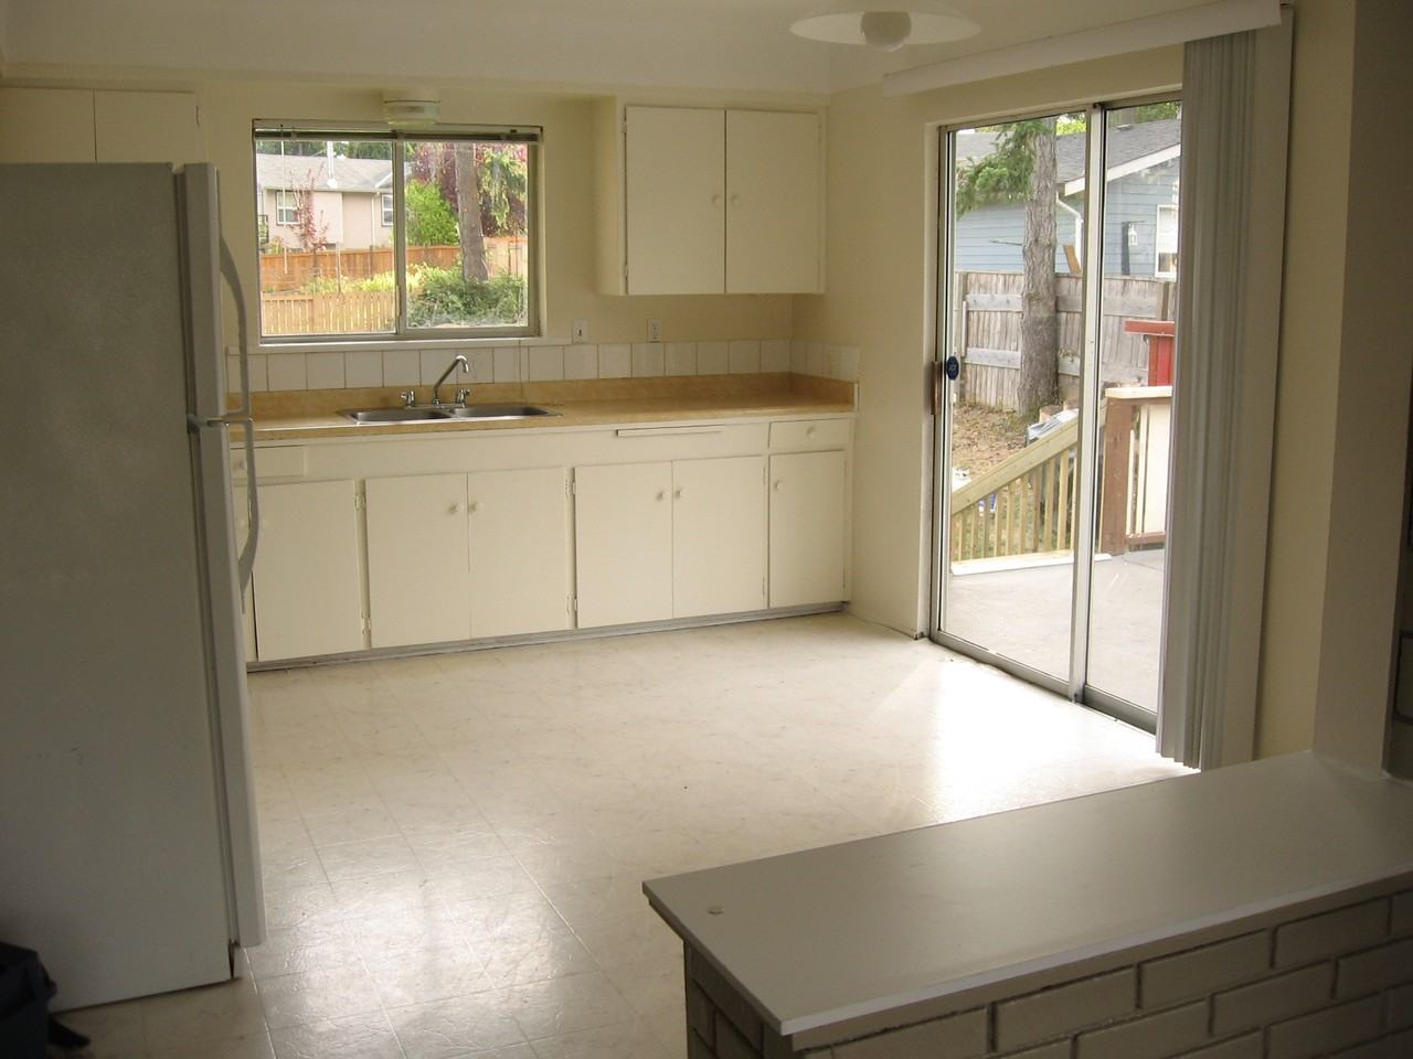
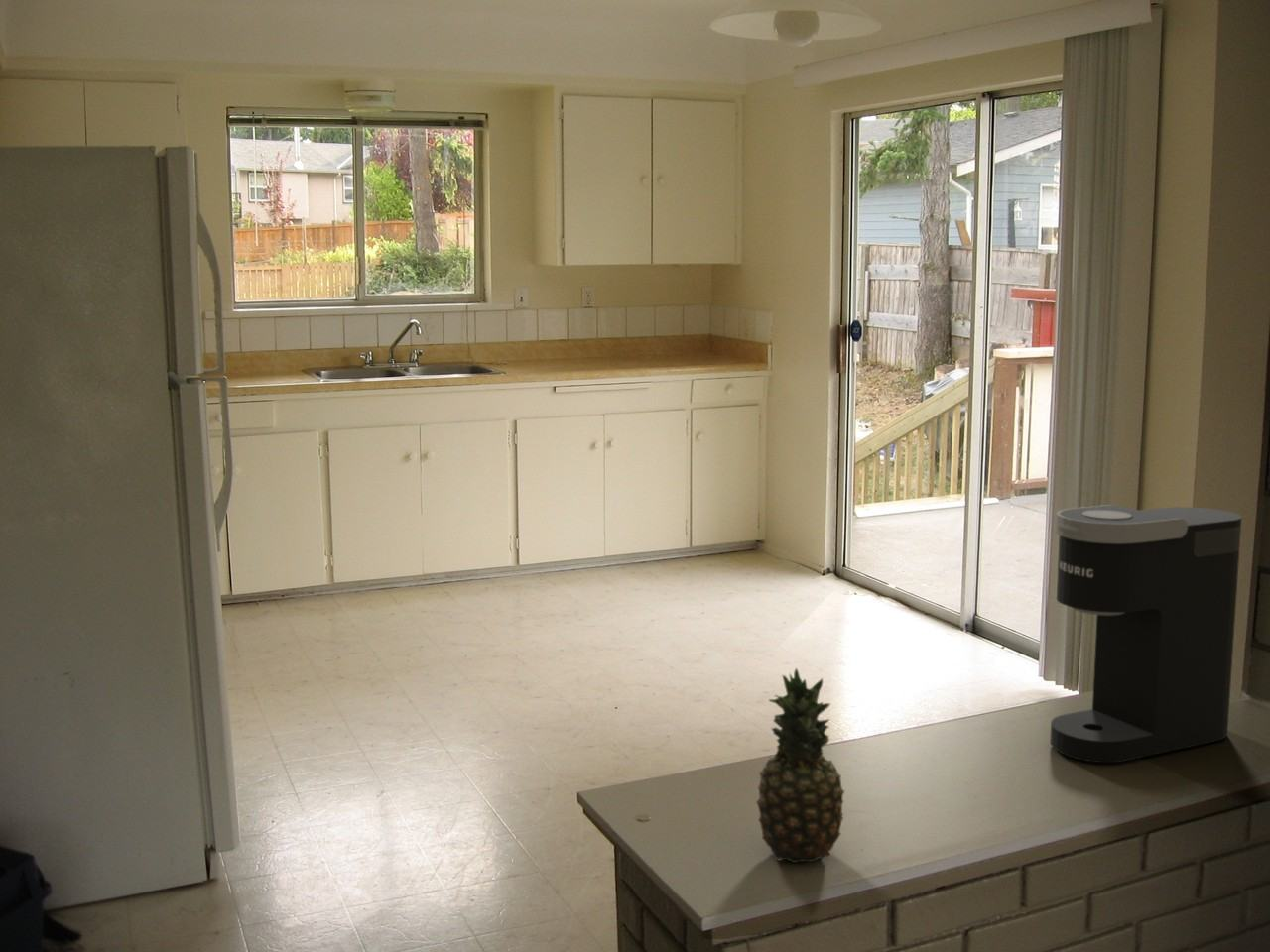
+ coffee maker (1143, 626)
+ fruit (800, 760)
